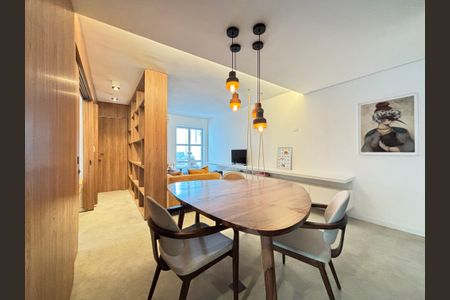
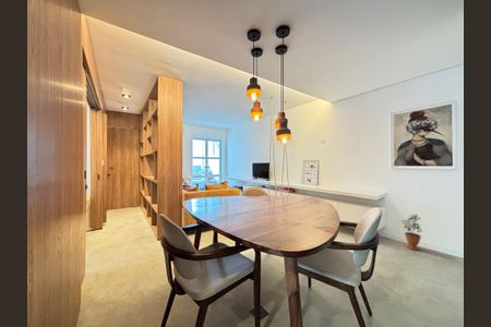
+ potted plant (410, 230)
